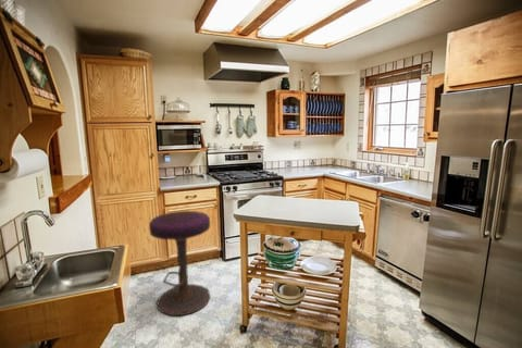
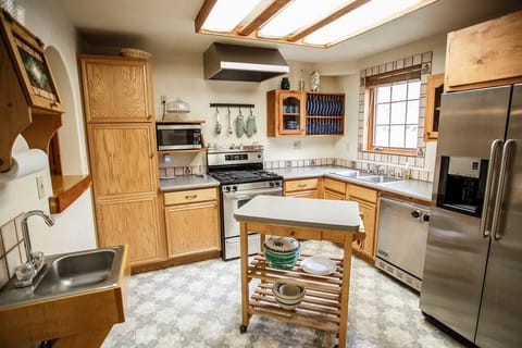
- stool (182, 258)
